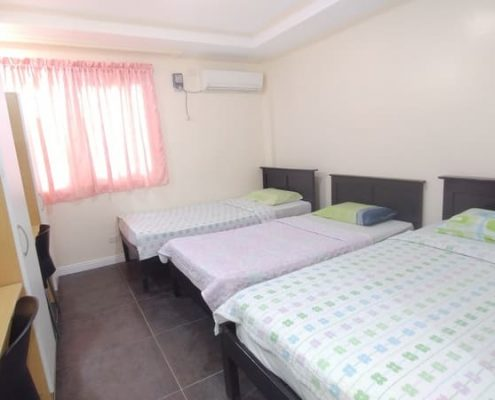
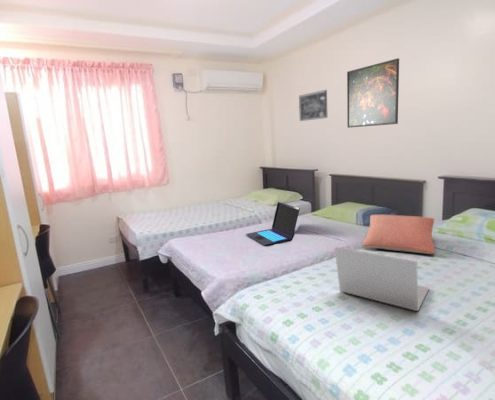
+ laptop (382, 268)
+ pillow (398, 232)
+ wall art (312, 106)
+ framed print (370, 96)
+ laptop (273, 222)
